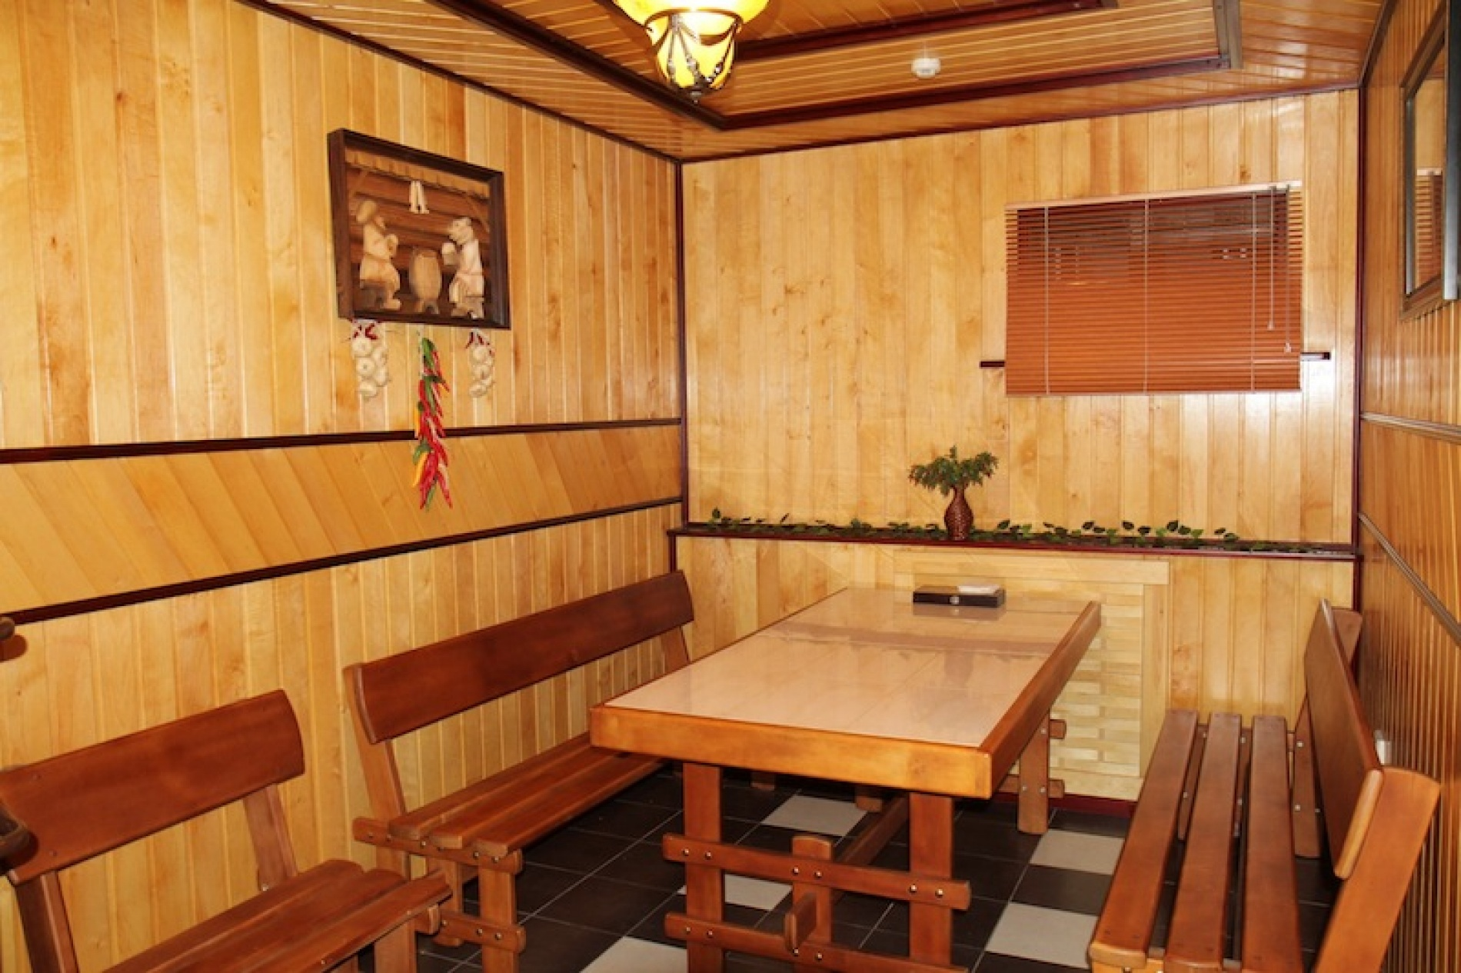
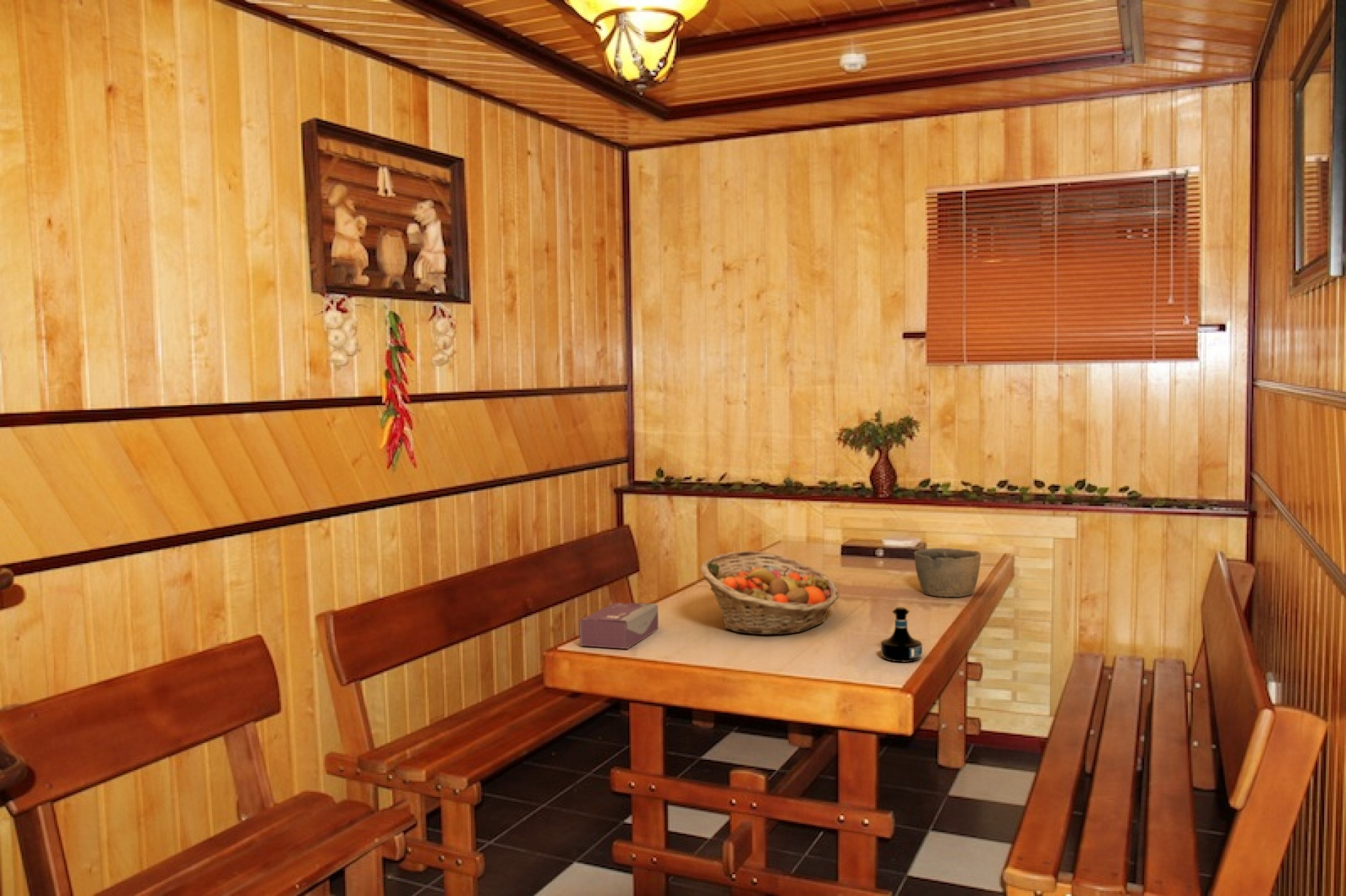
+ tissue box (619, 624)
+ tequila bottle (901, 633)
+ bowl (947, 572)
+ fruit basket (769, 590)
